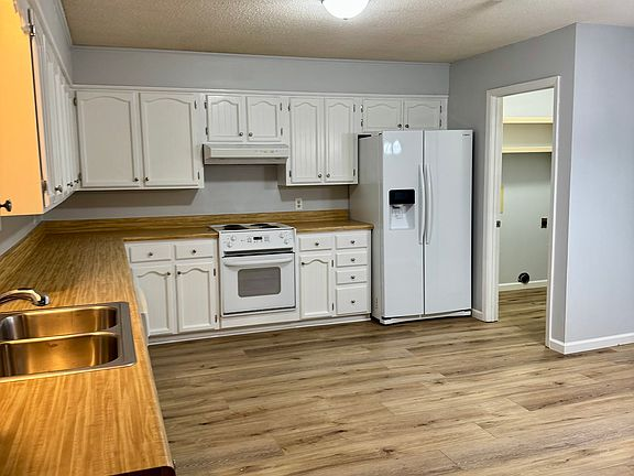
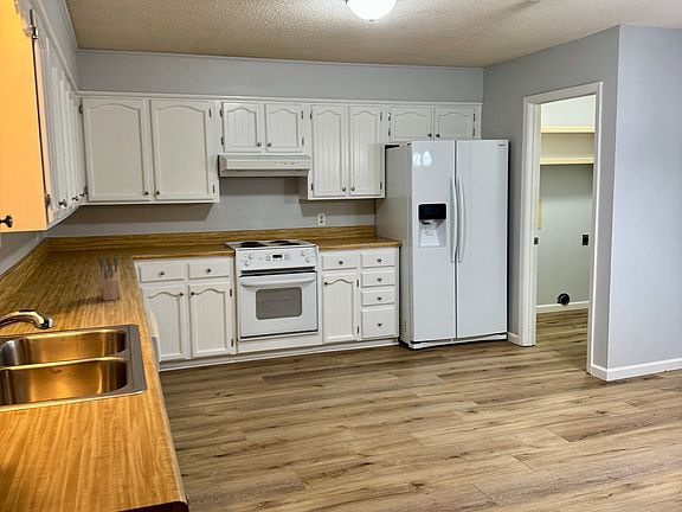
+ knife block (109, 276)
